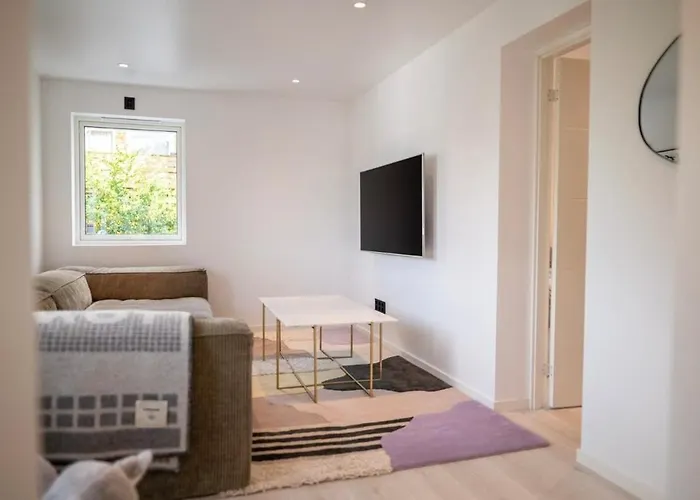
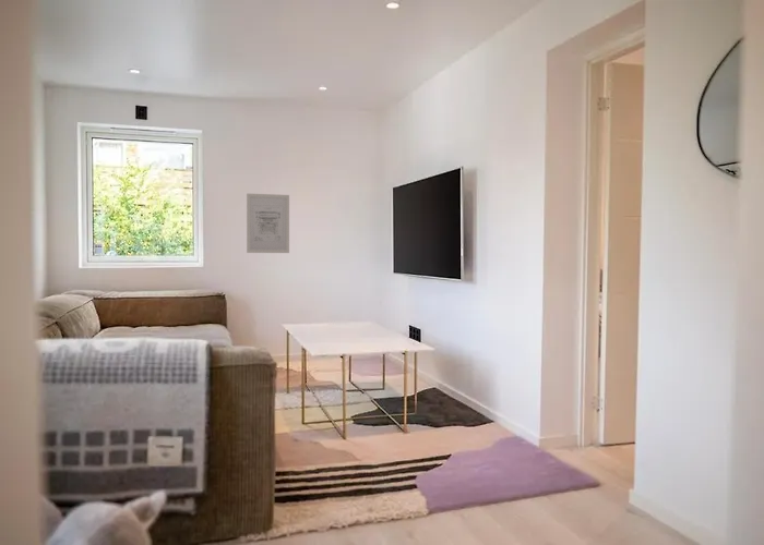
+ wall art (267, 223)
